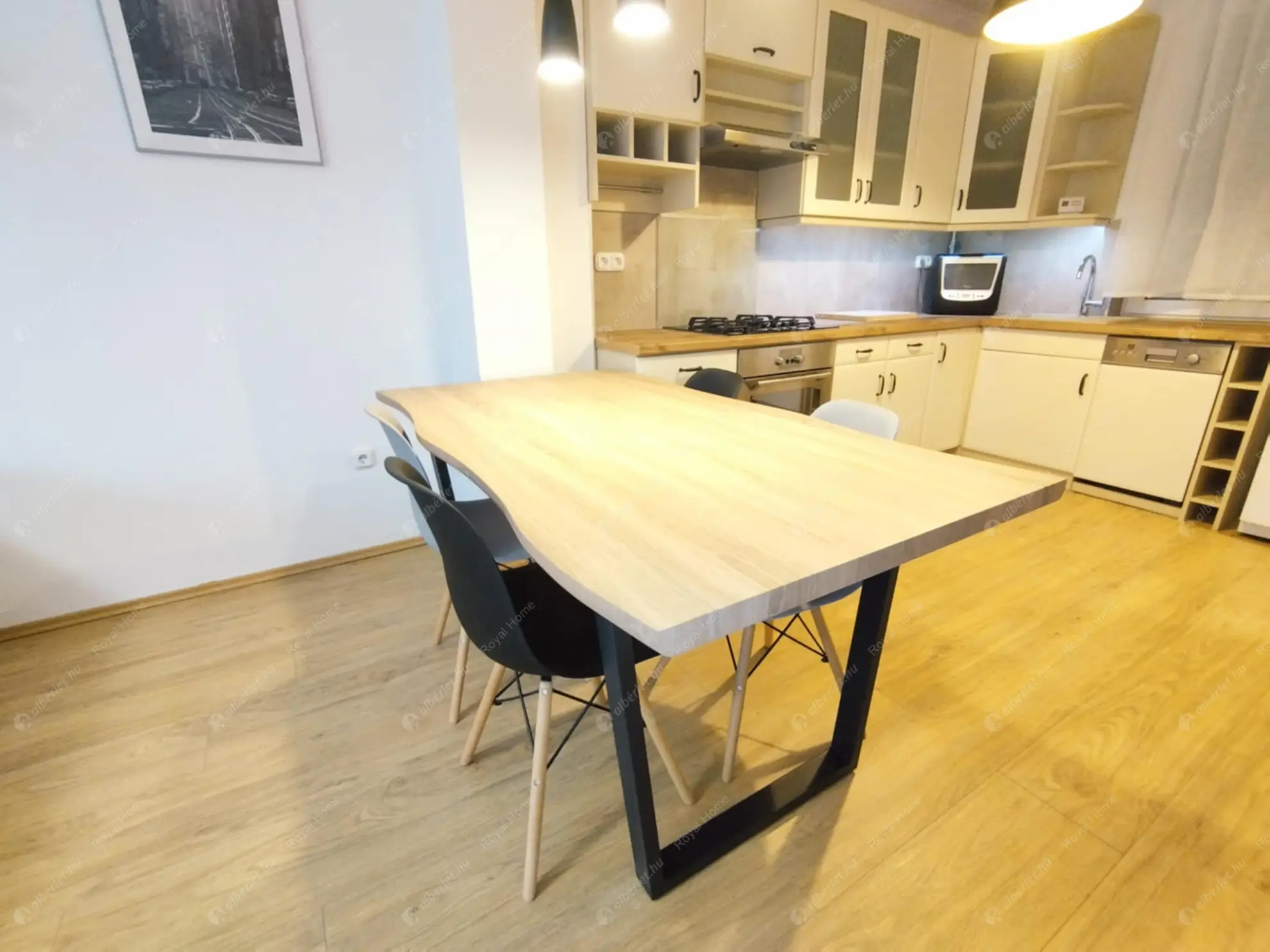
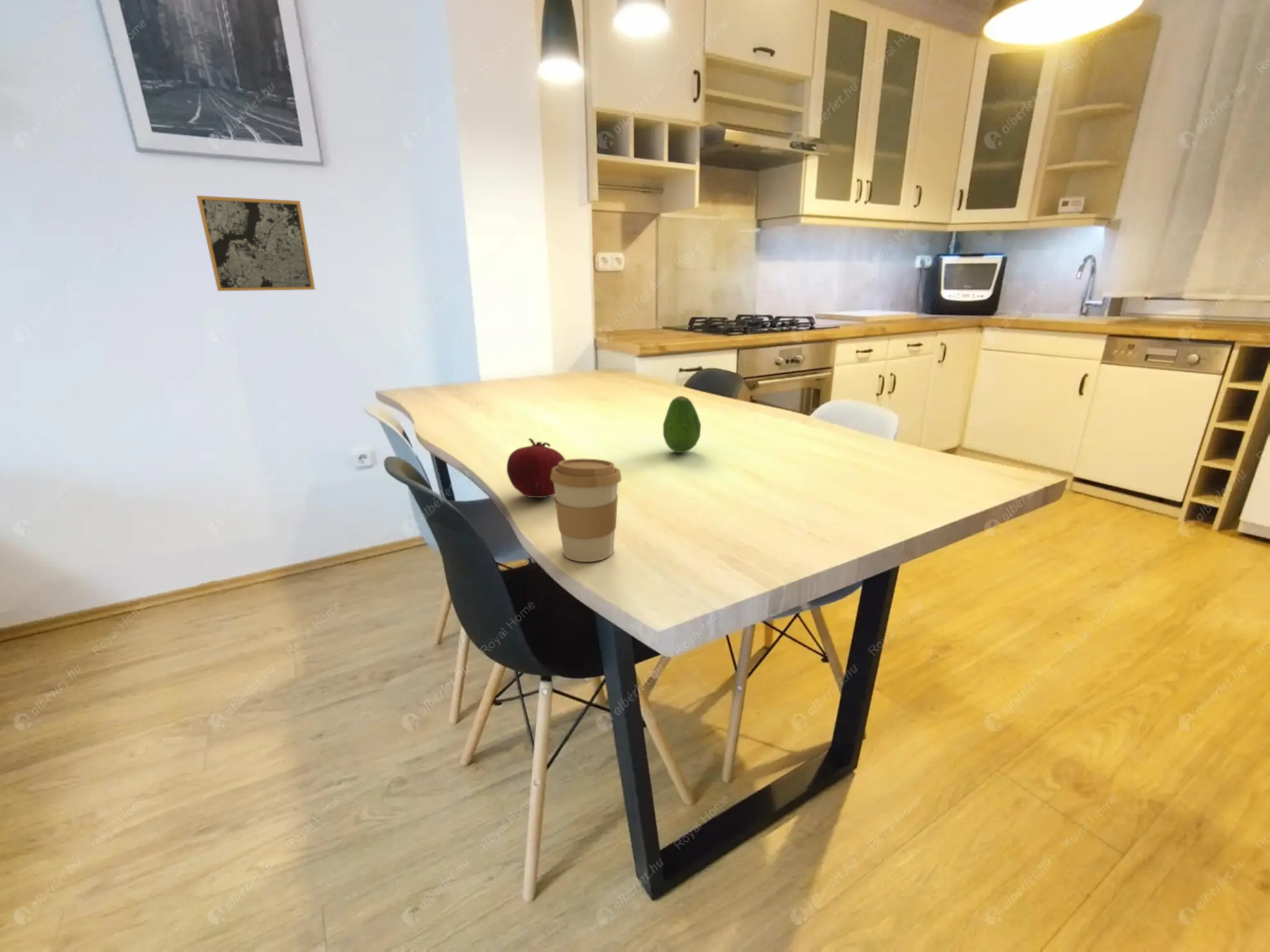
+ fruit (538, 469)
+ wall art (259, 246)
+ fruit (682, 424)
+ coffee cup (587, 506)
